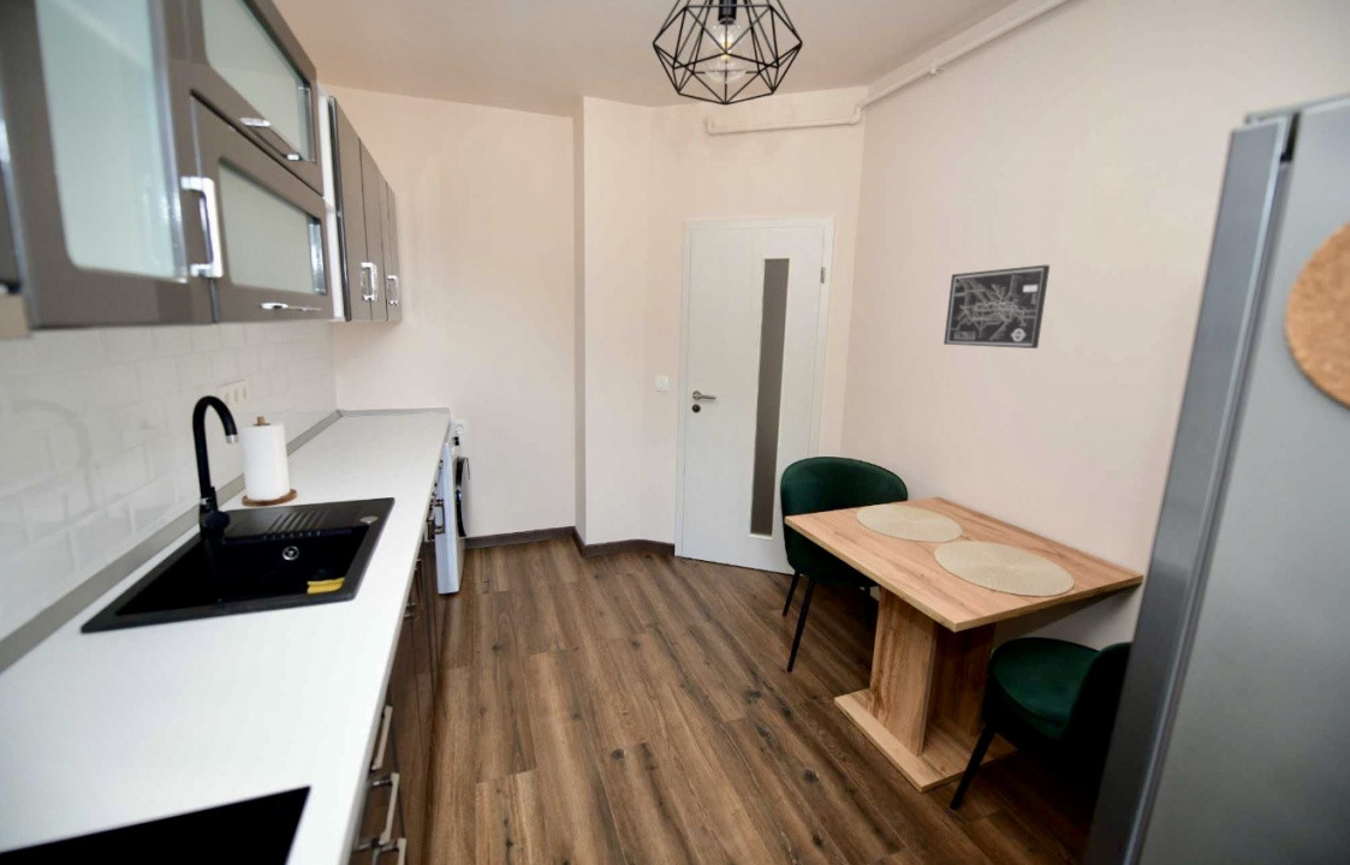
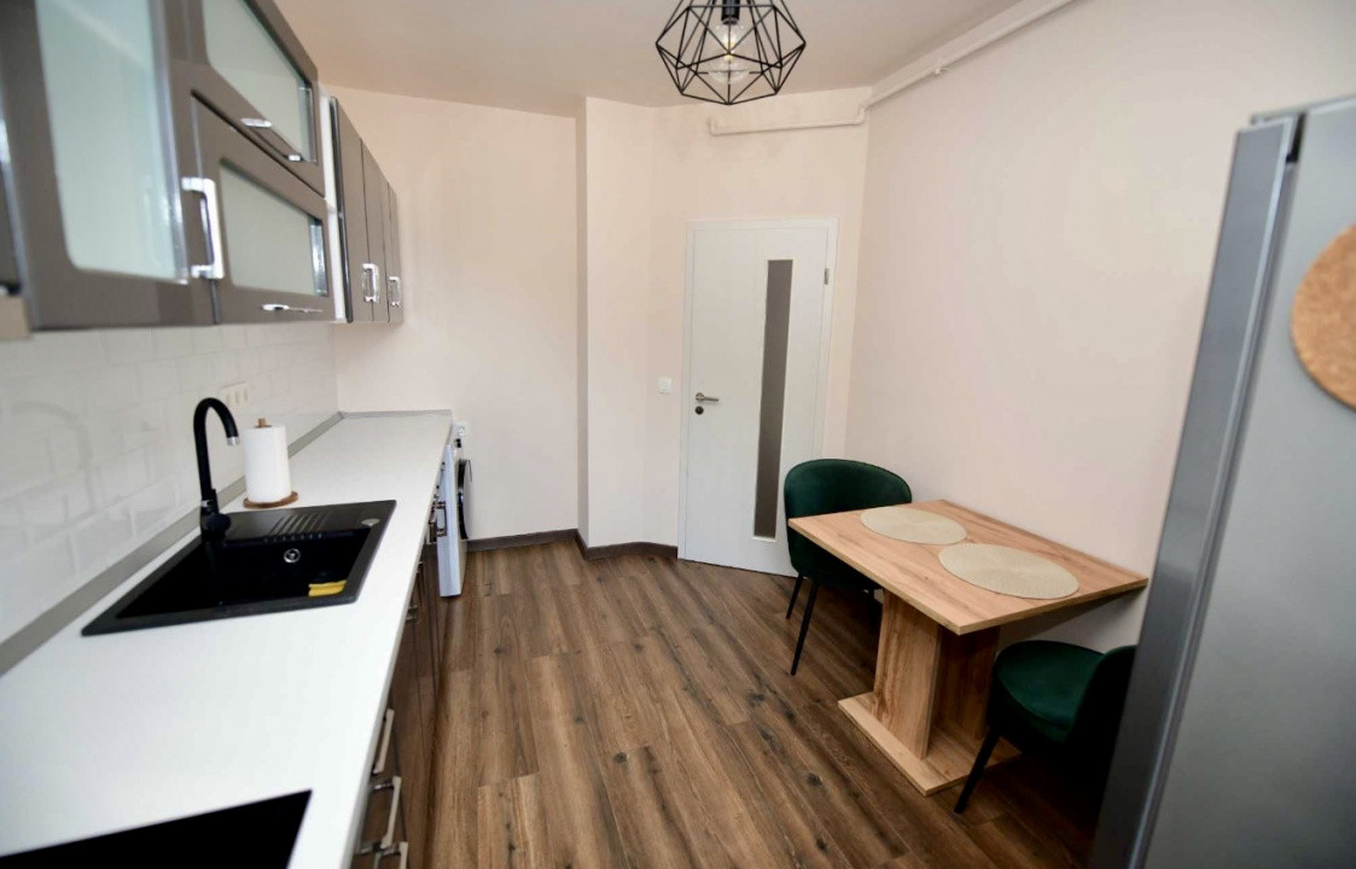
- wall art (991, 308)
